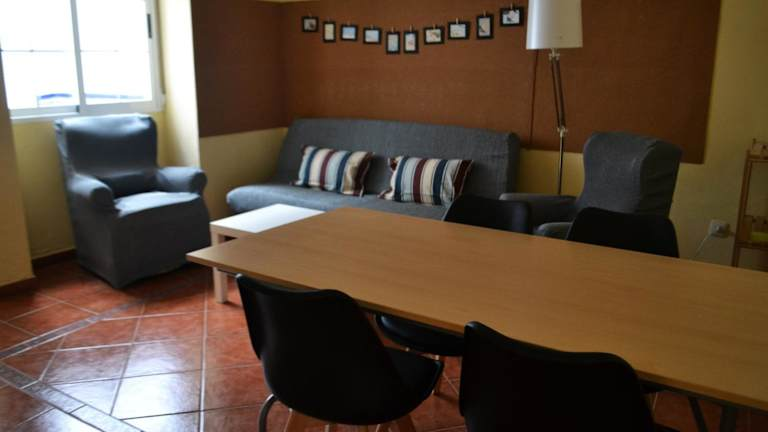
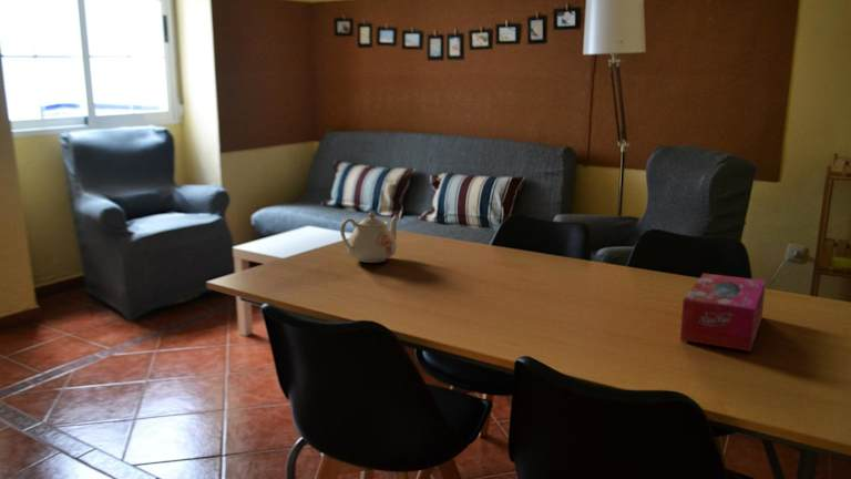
+ tissue box (725, 308)
+ teapot (371, 235)
